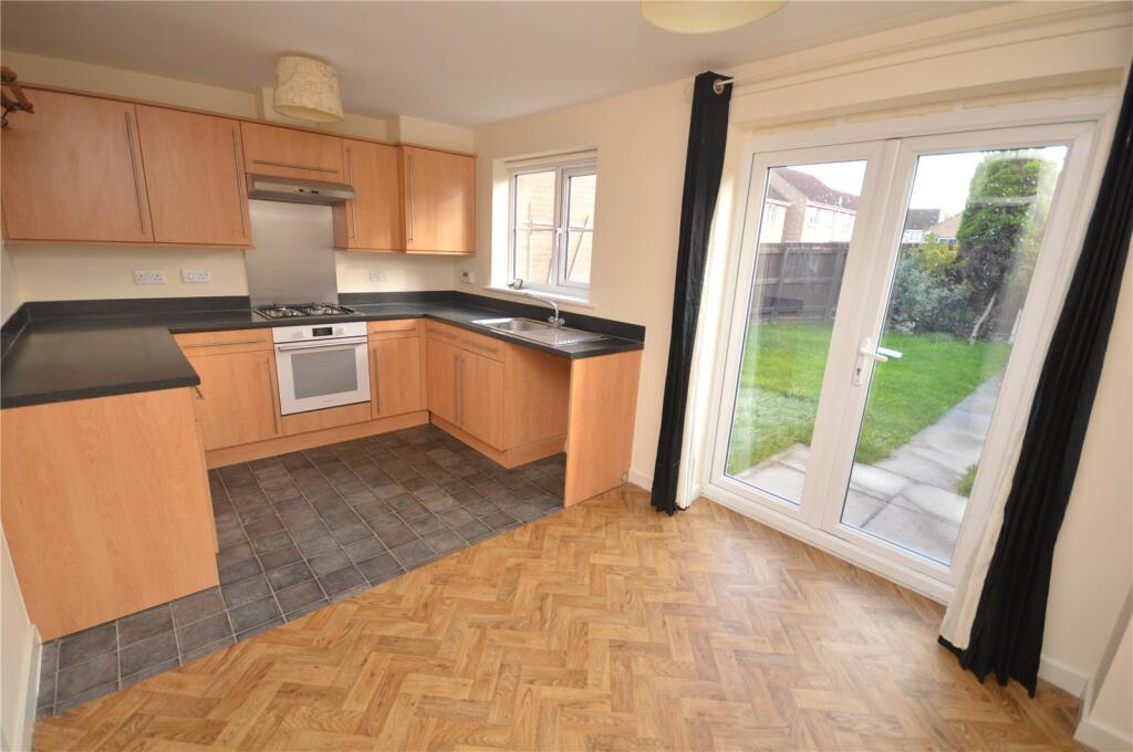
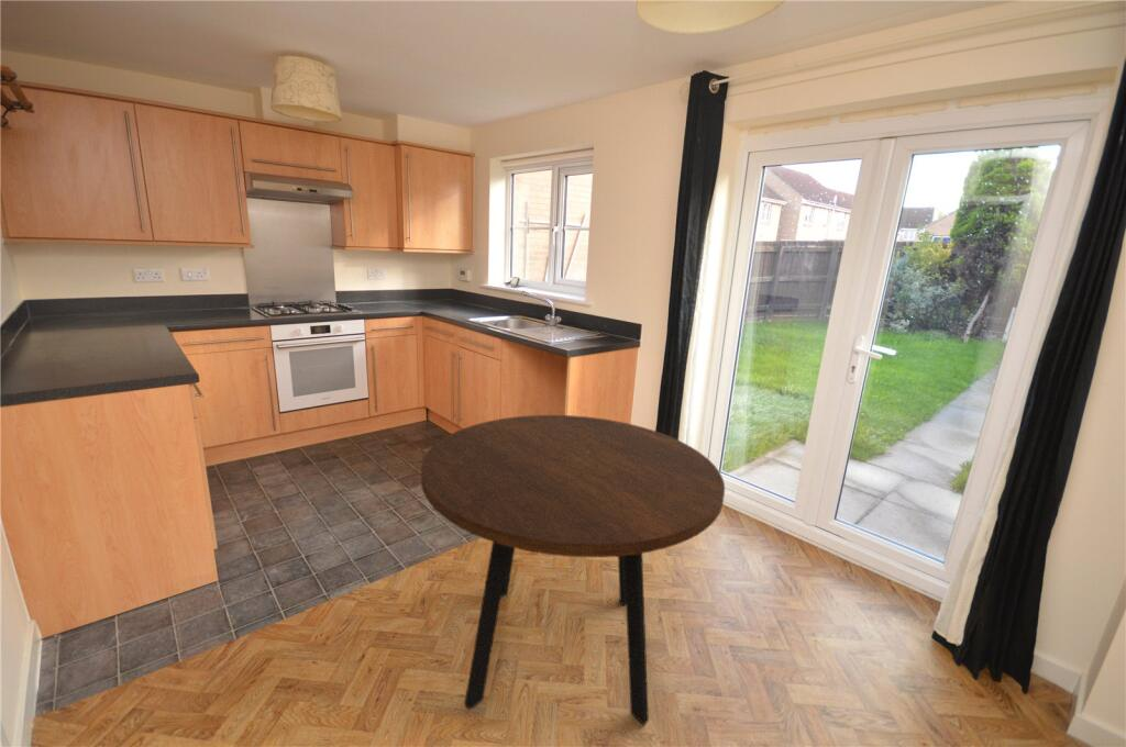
+ dining table (565, 555)
